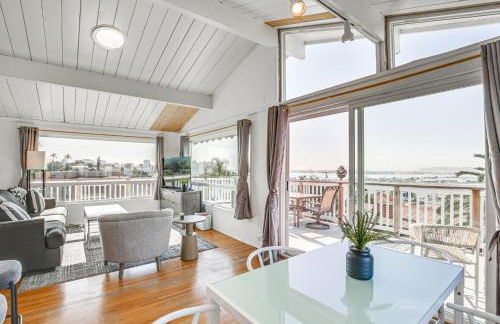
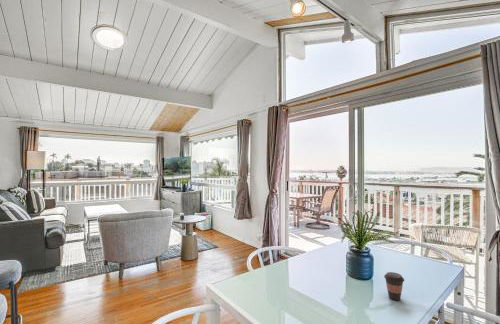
+ coffee cup (394, 286)
